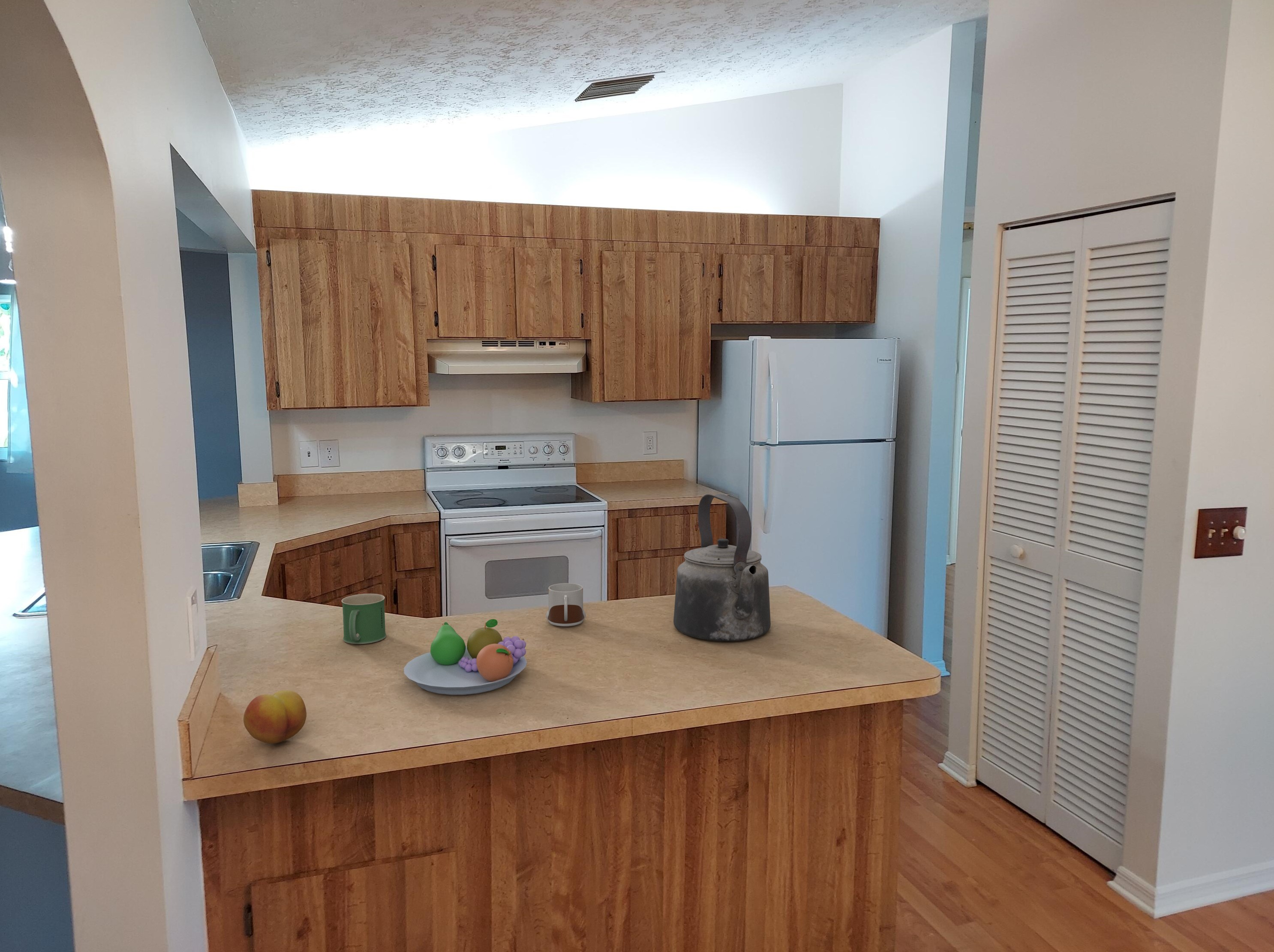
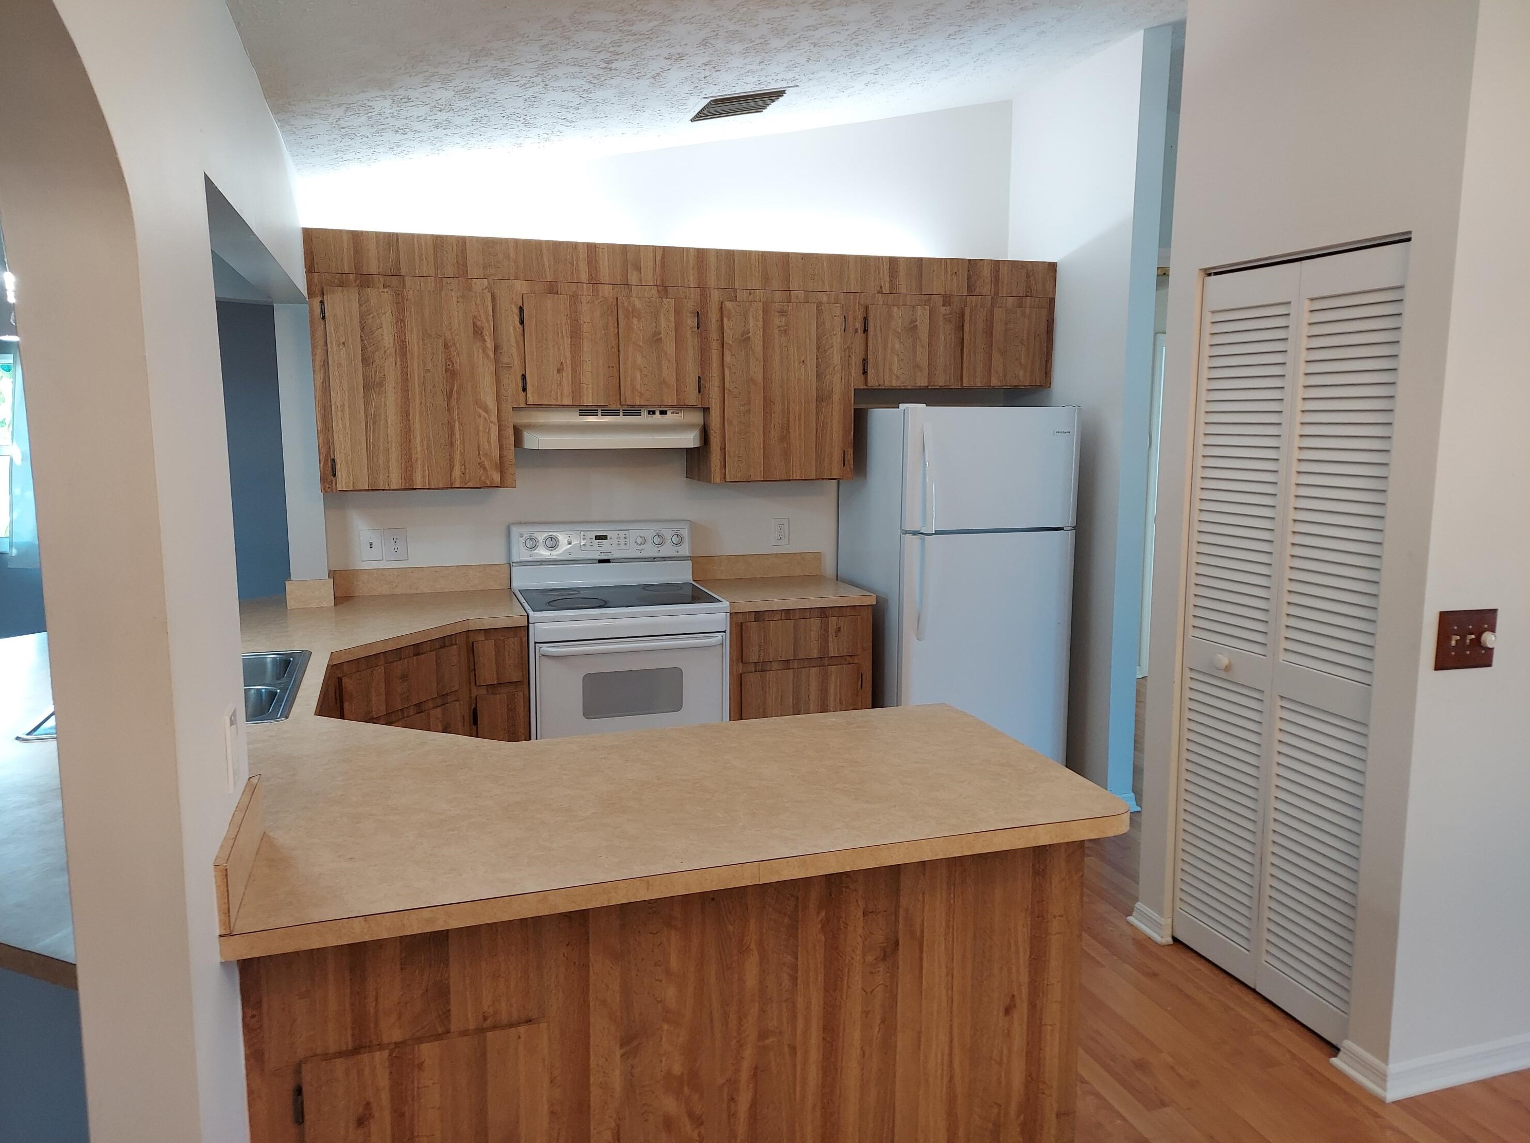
- mug (566, 607)
- kettle (726, 565)
- mug (361, 620)
- fruit bowl (466, 652)
- fruit (275, 717)
